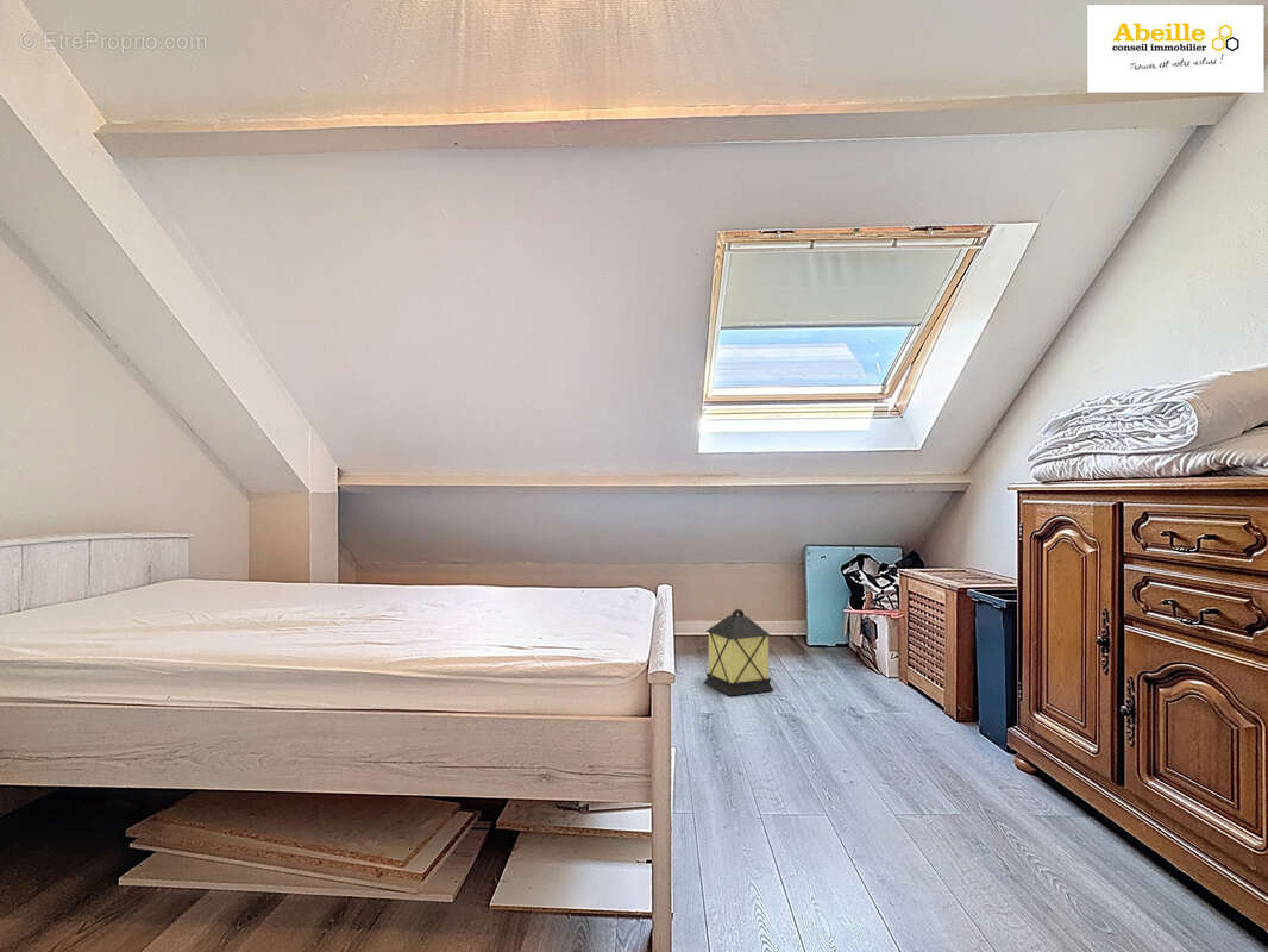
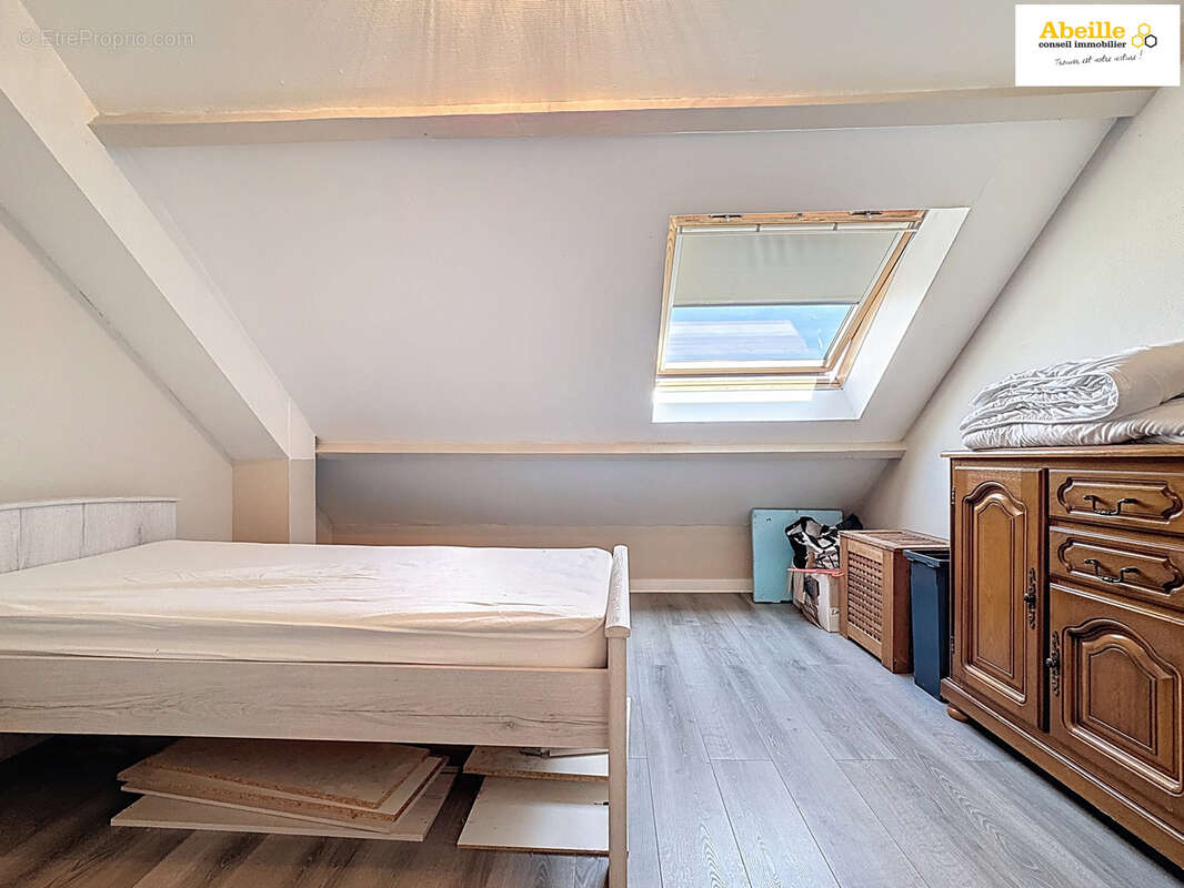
- lamp (737, 647)
